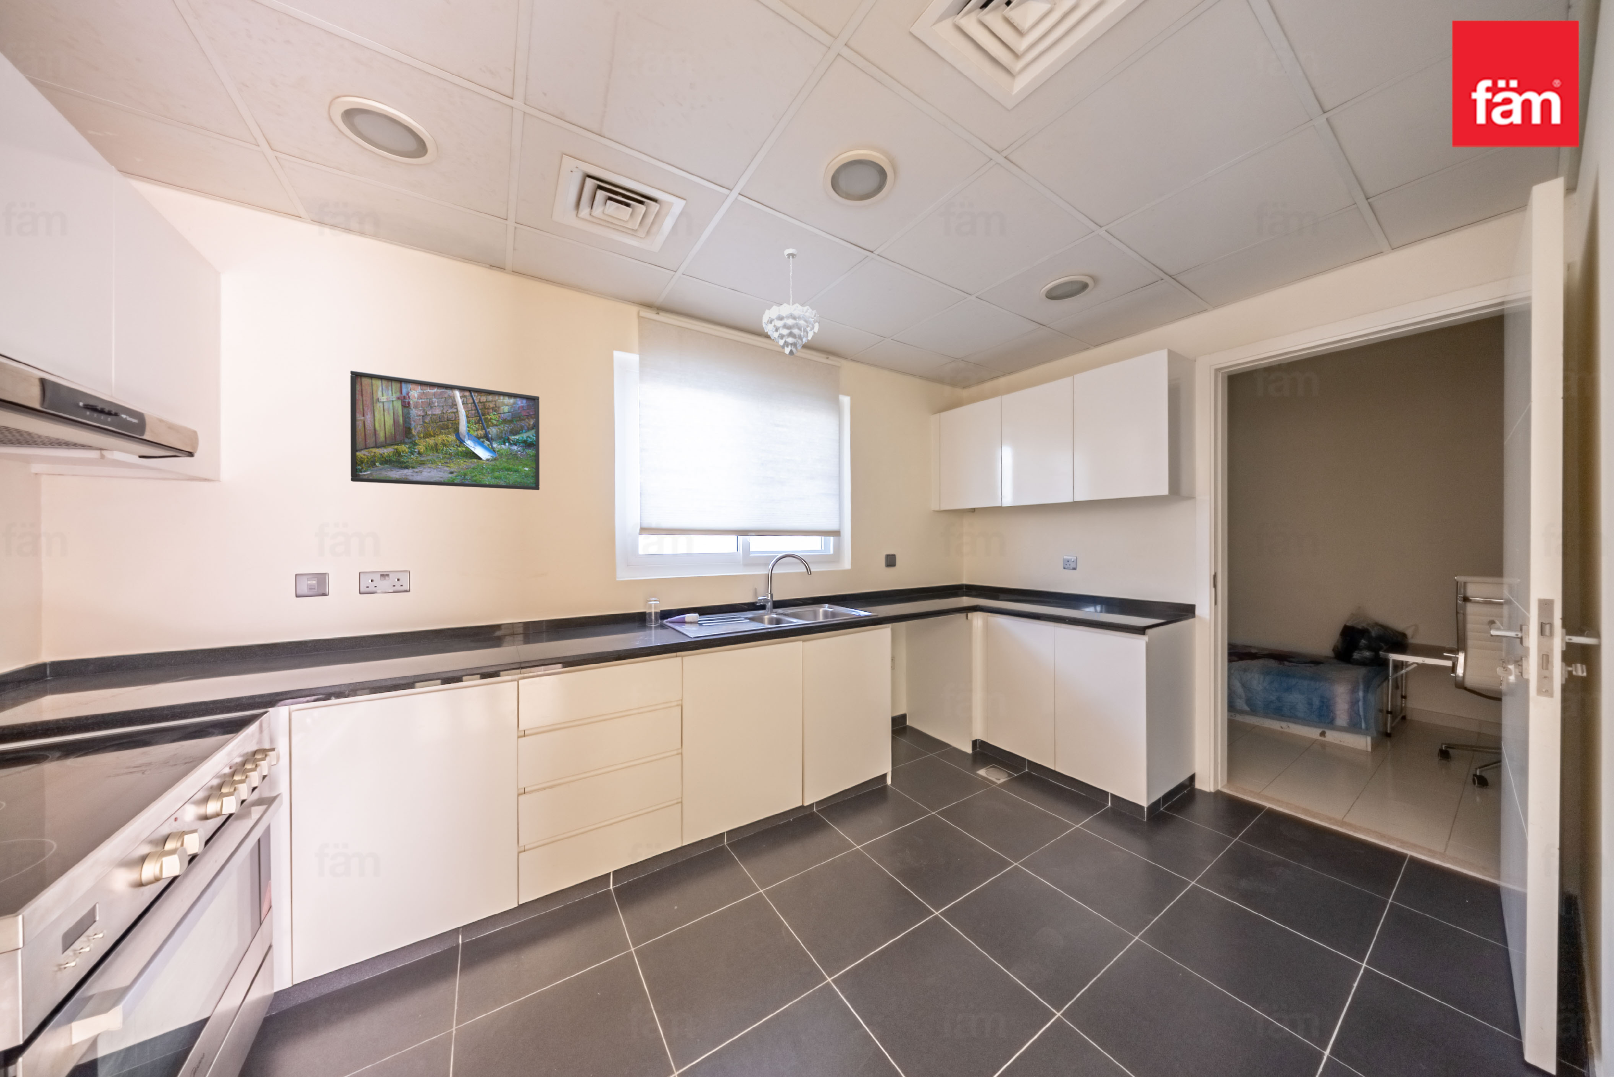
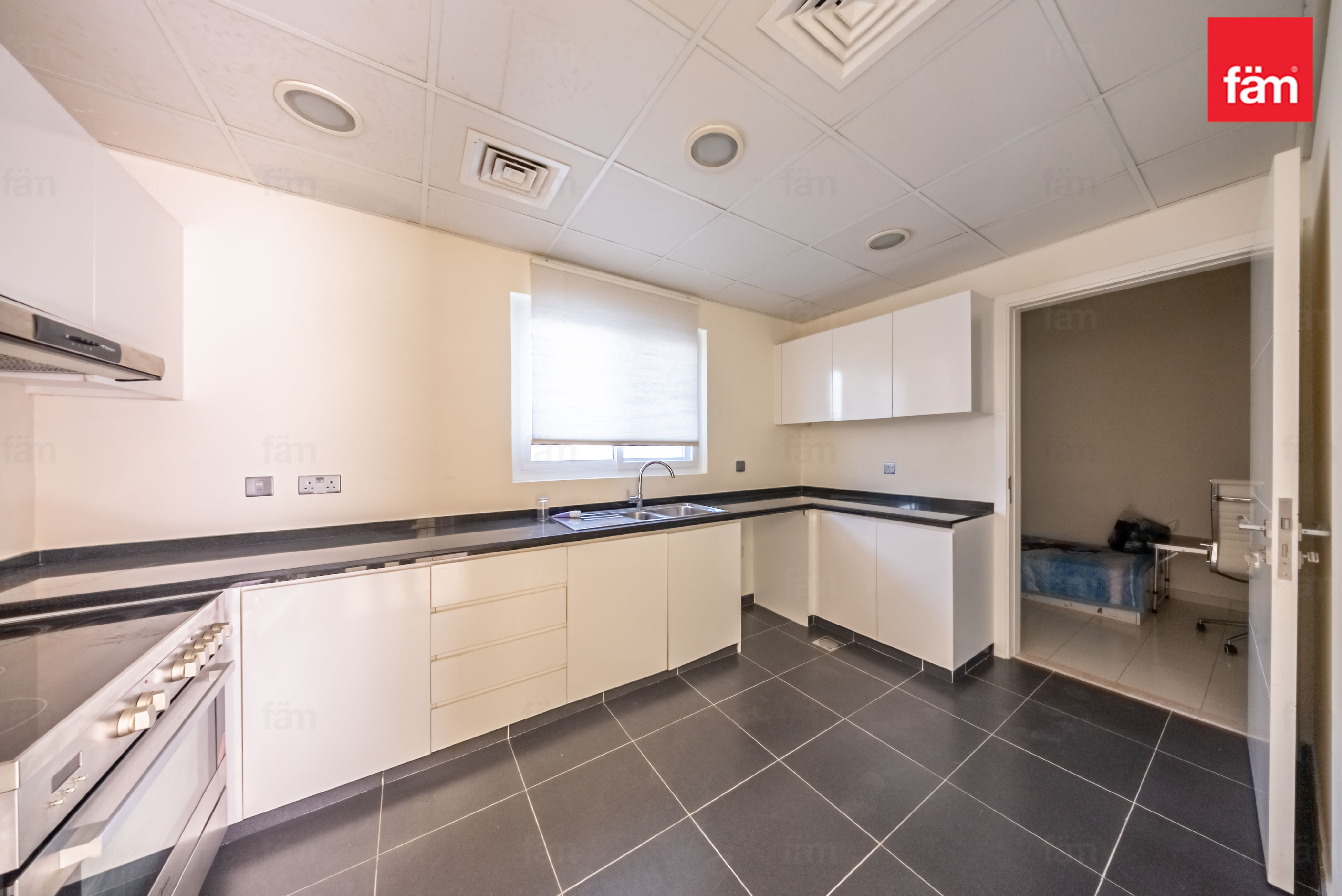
- pendant light (791, 303)
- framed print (452, 435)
